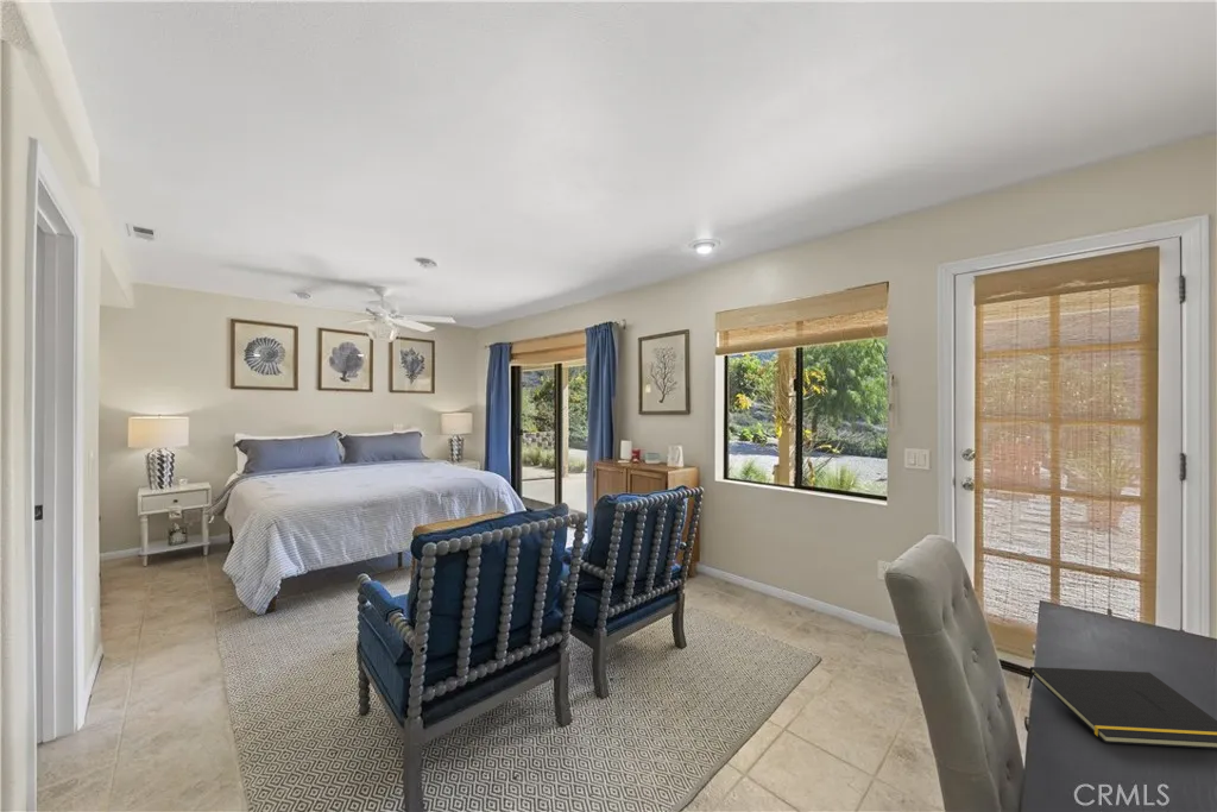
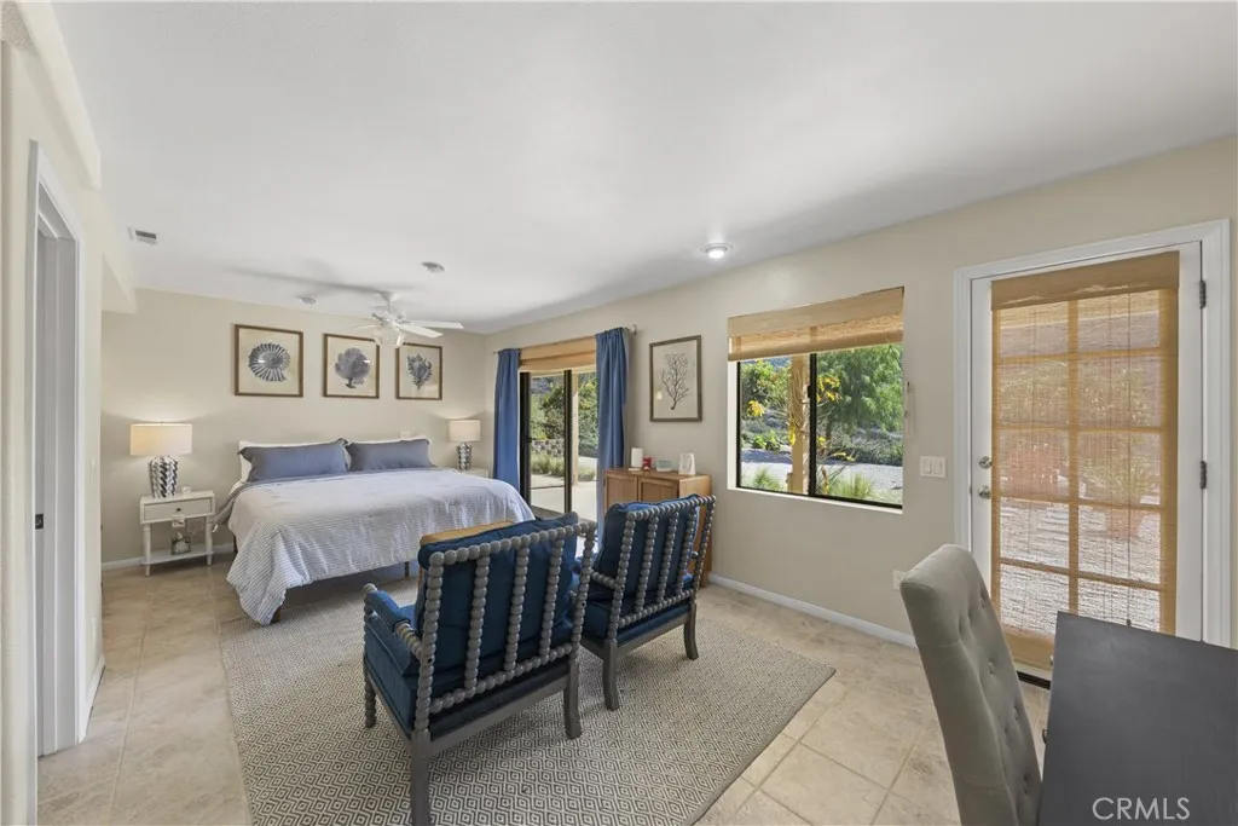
- notepad (1128, 704)
